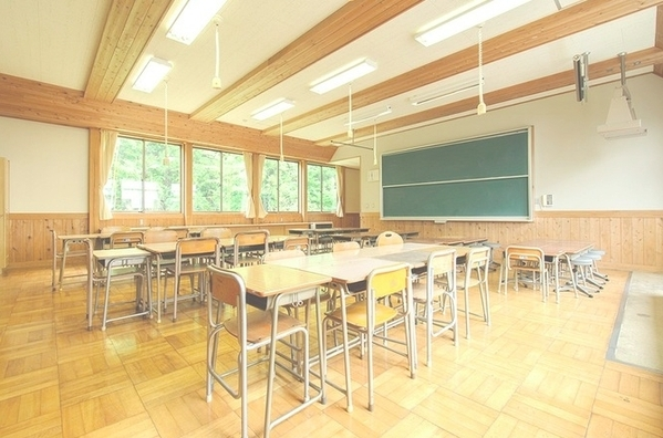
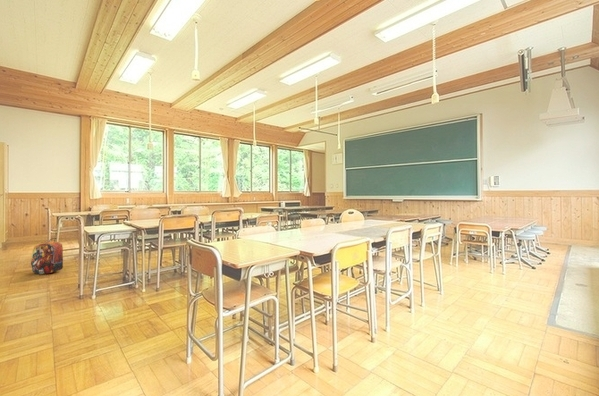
+ backpack (48, 255)
